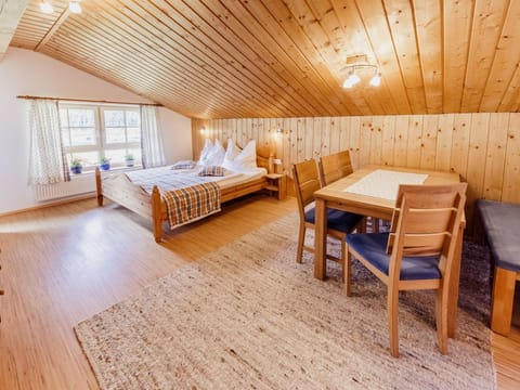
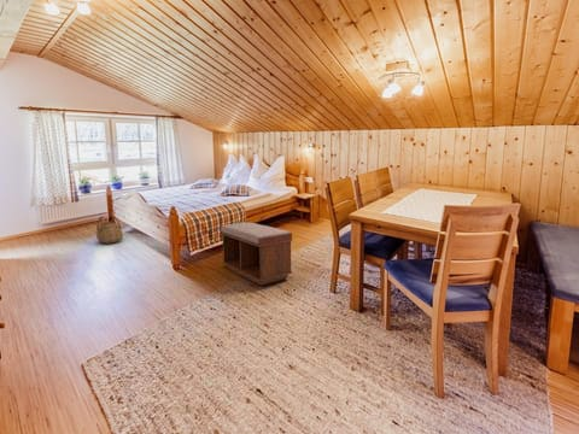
+ basket (109, 228)
+ bench (253, 250)
